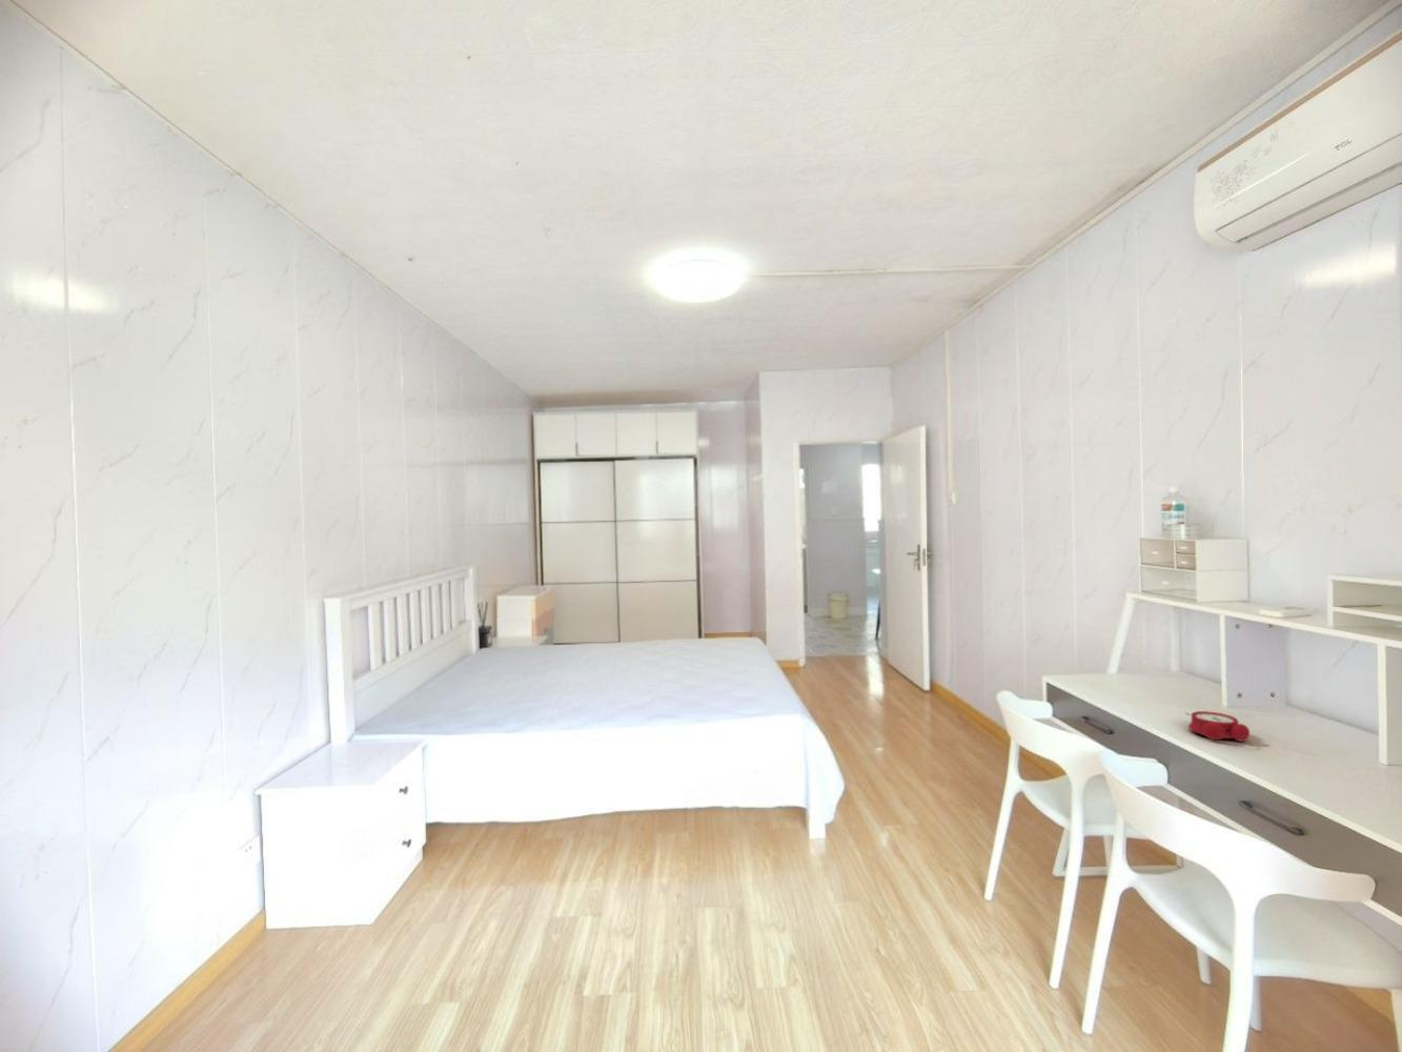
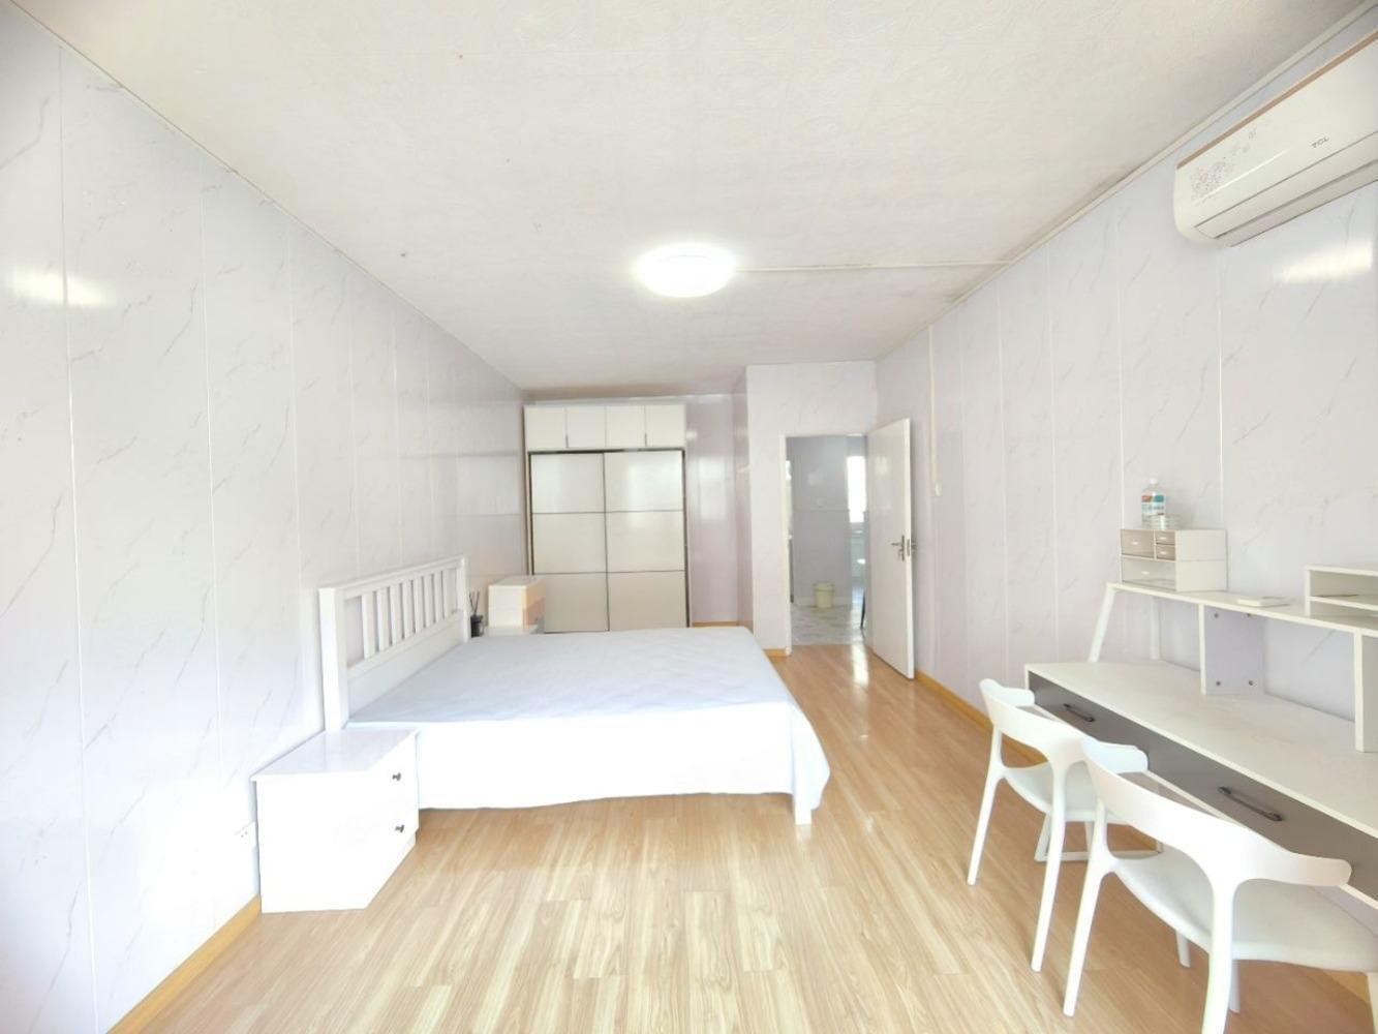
- alarm clock (1217, 726)
